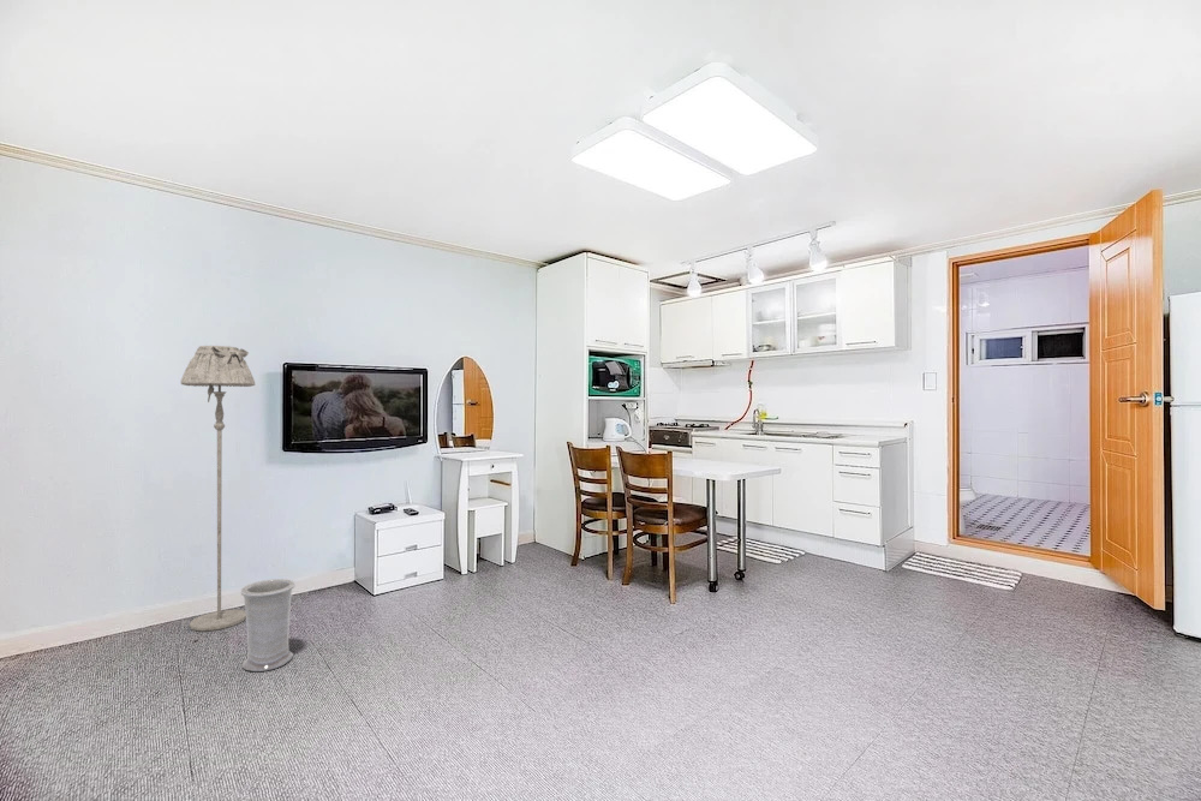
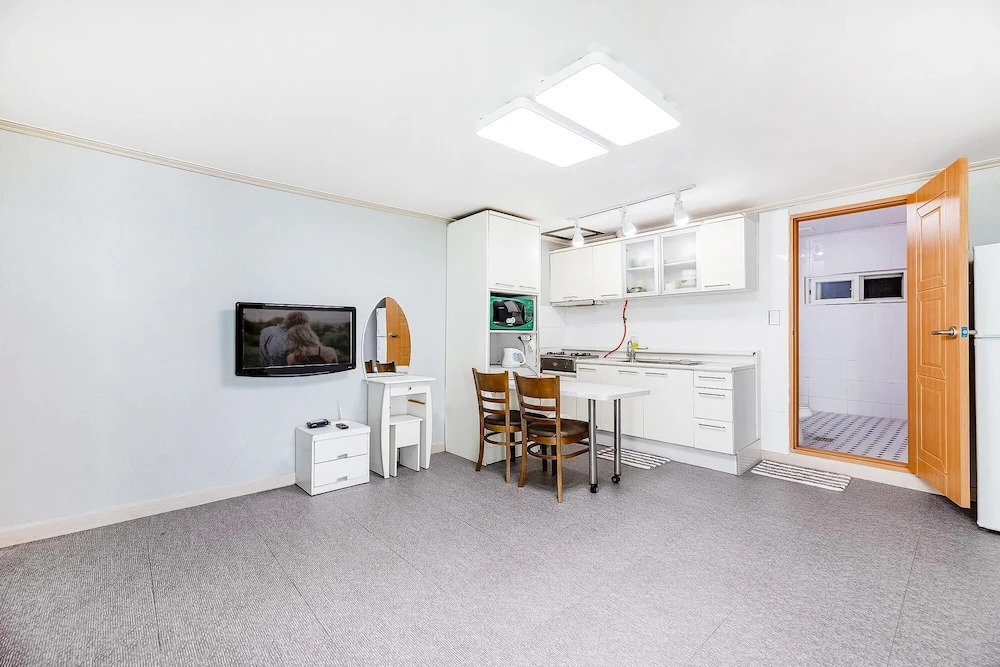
- floor lamp (219, 483)
- vase (268, 623)
